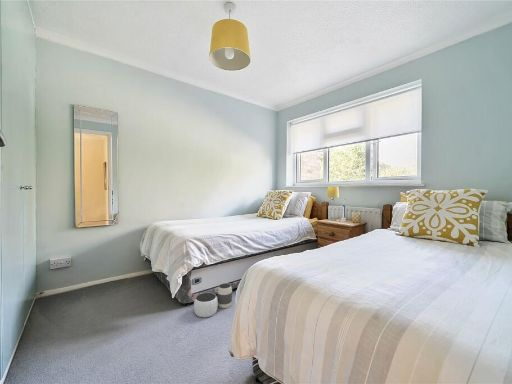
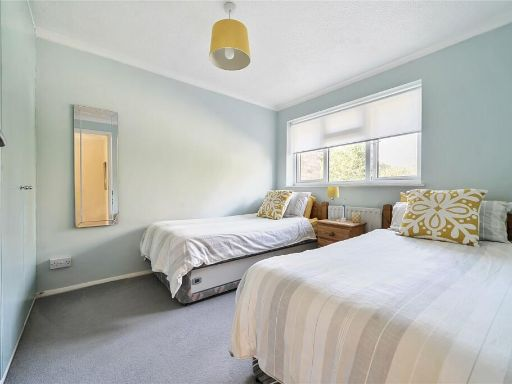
- waste basket (213, 298)
